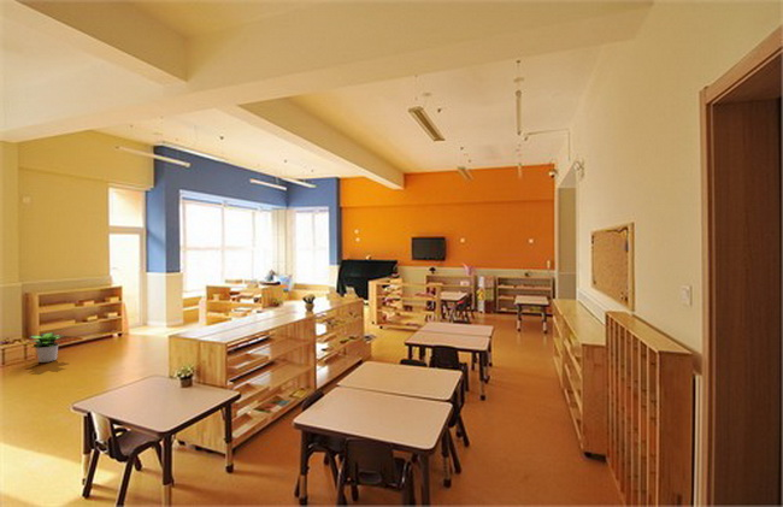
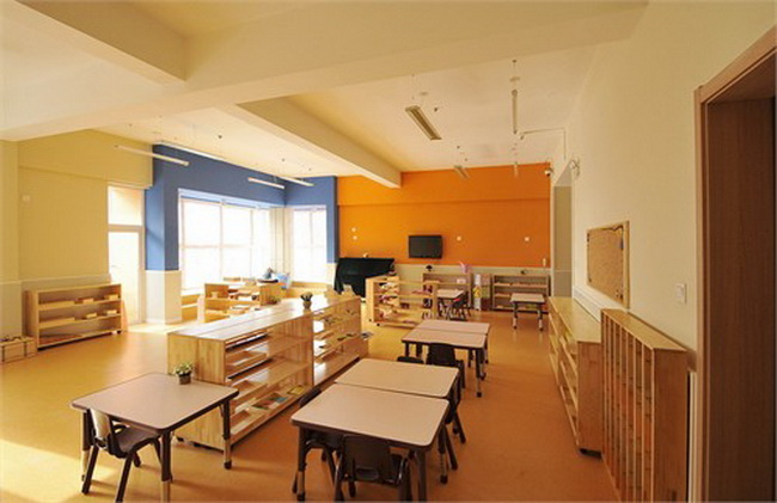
- potted plant (47, 347)
